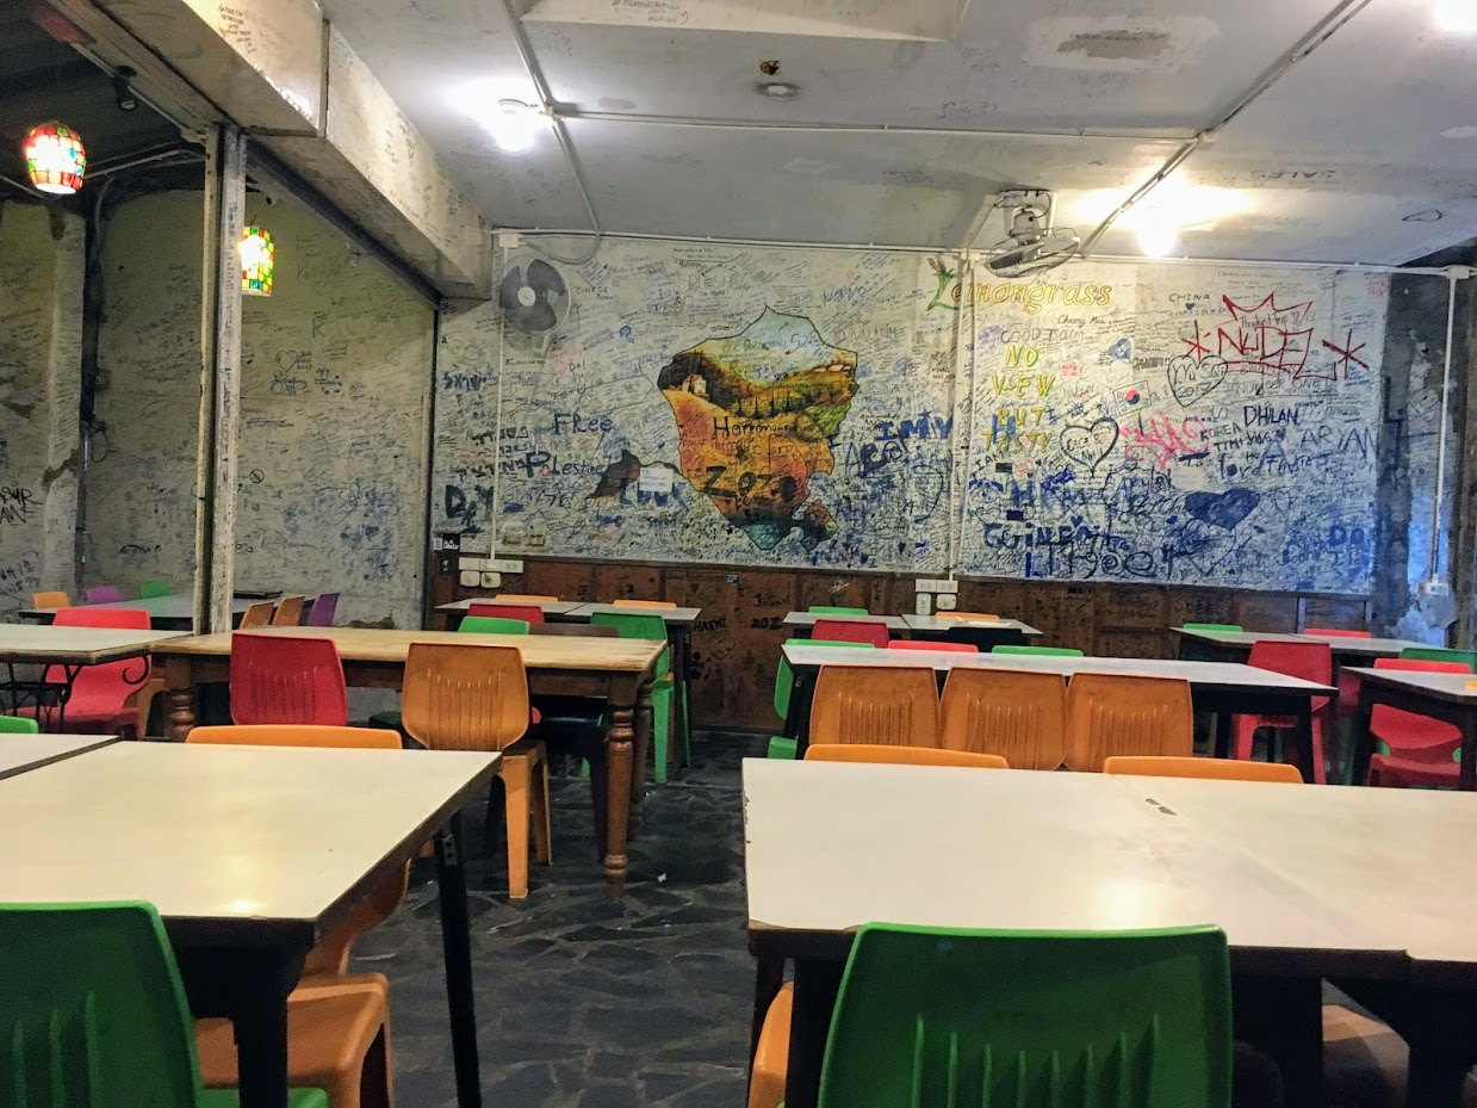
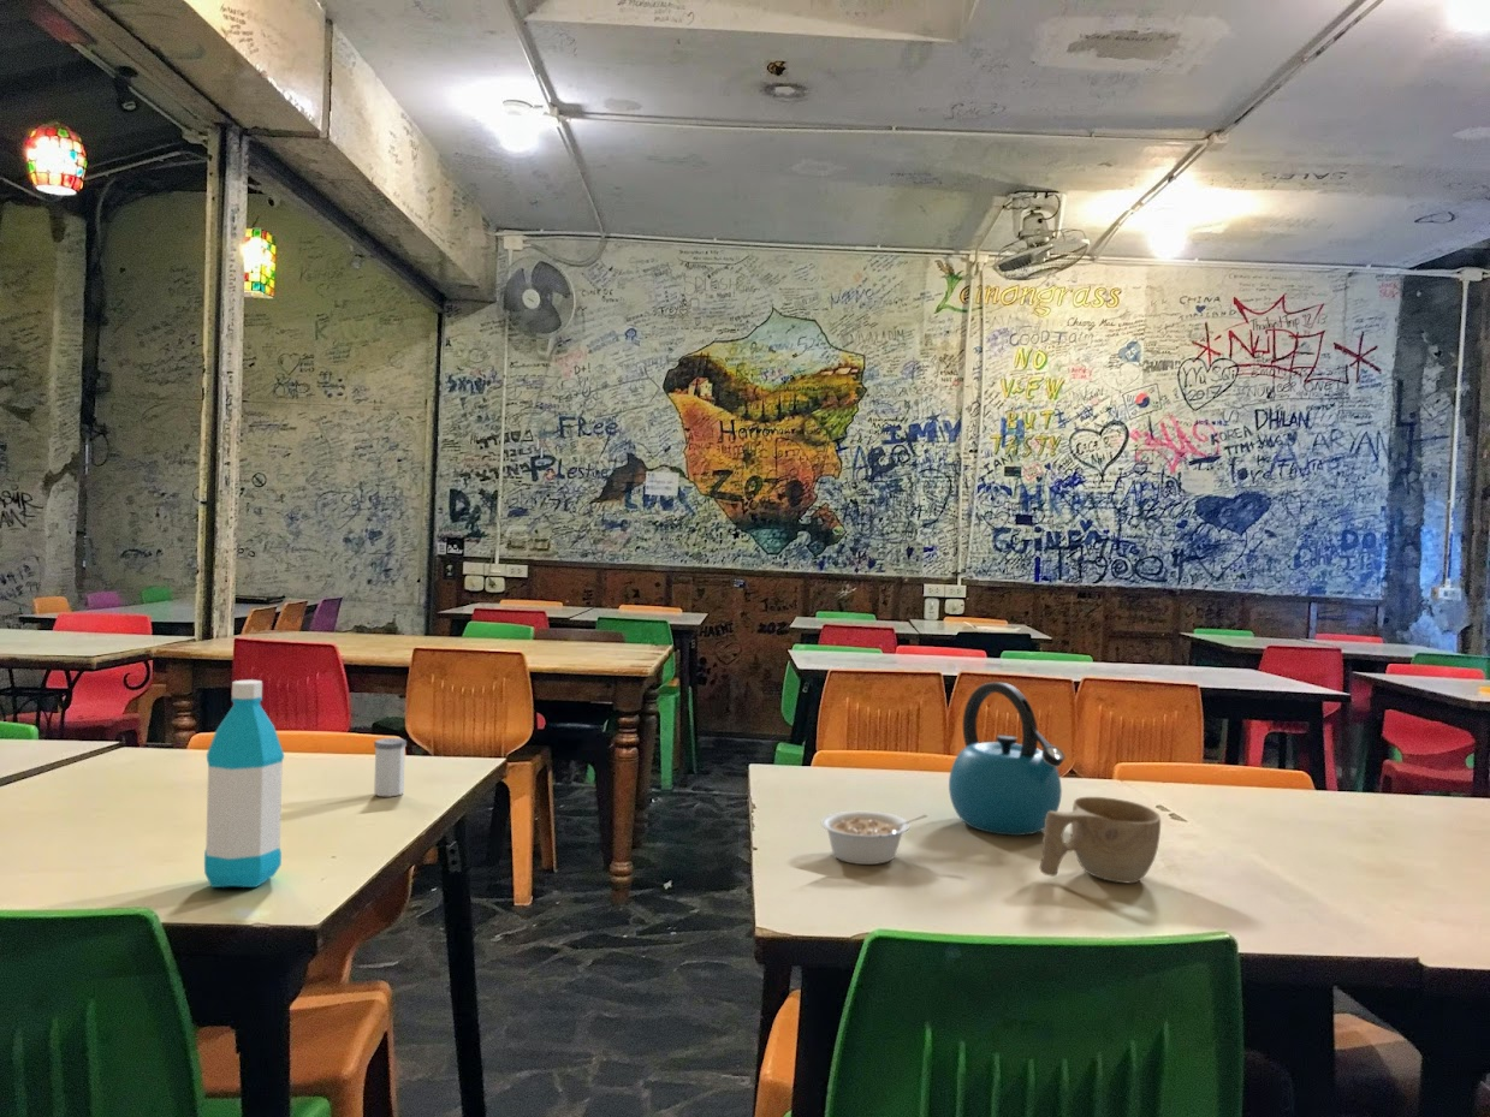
+ kettle (1010, 756)
+ legume (867, 834)
+ salt shaker (390, 767)
+ cup (1096, 842)
+ water bottle (244, 782)
